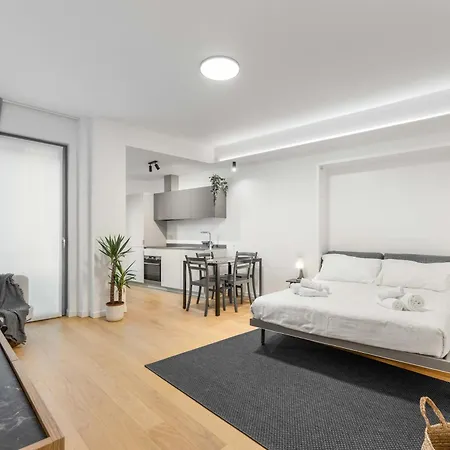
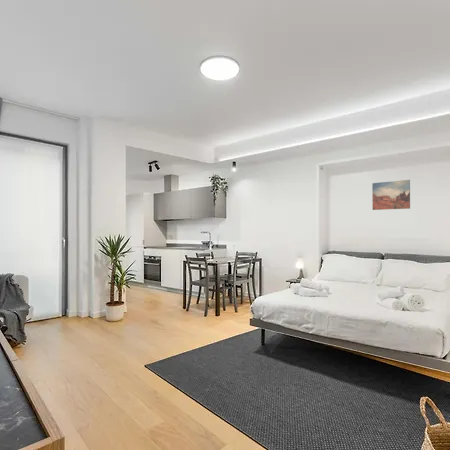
+ wall art (390, 195)
